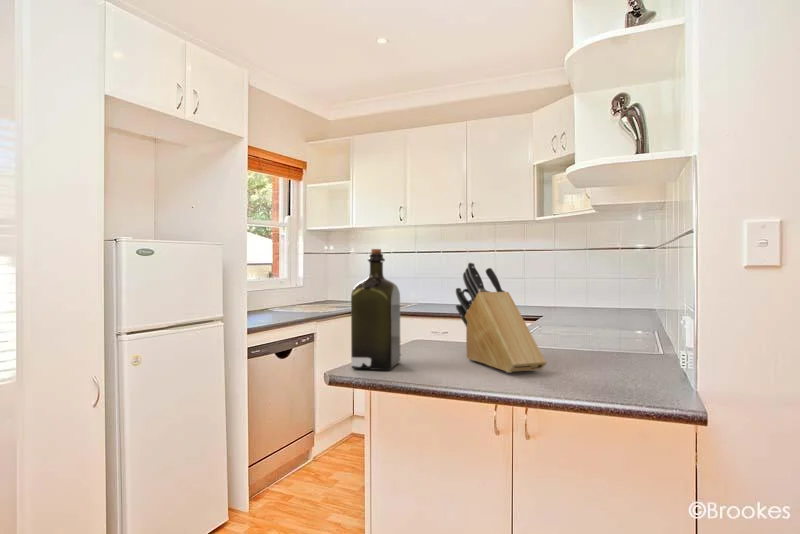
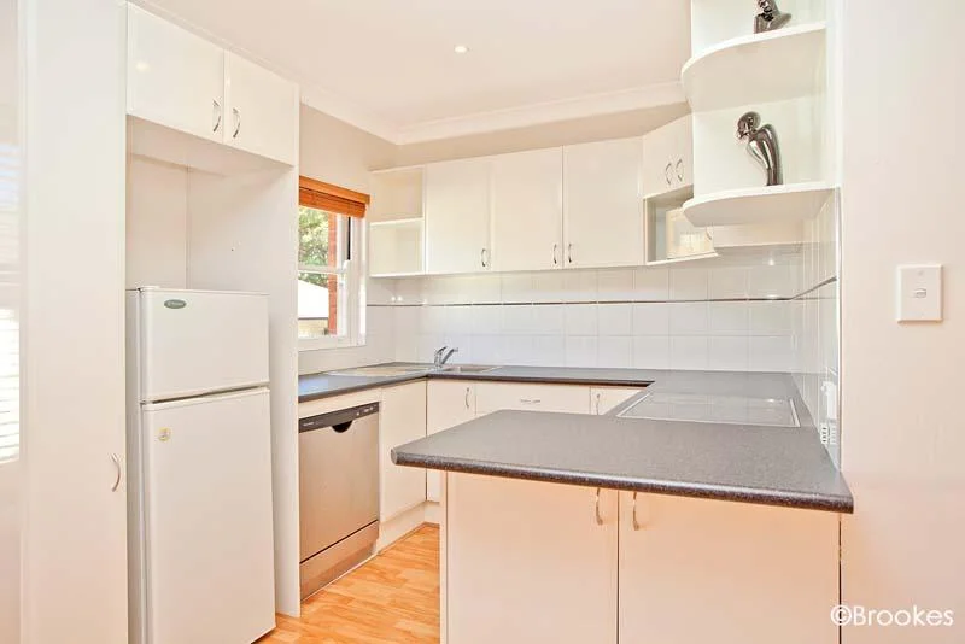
- knife block (495, 312)
- liquor (376, 307)
